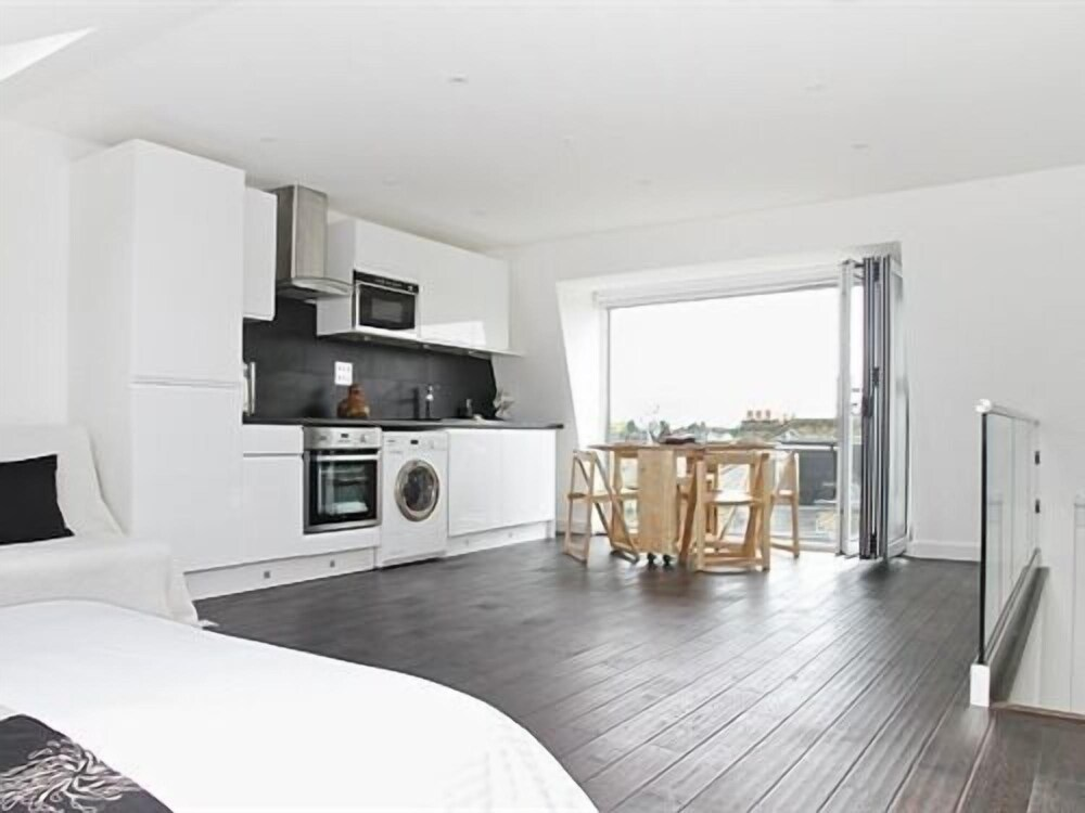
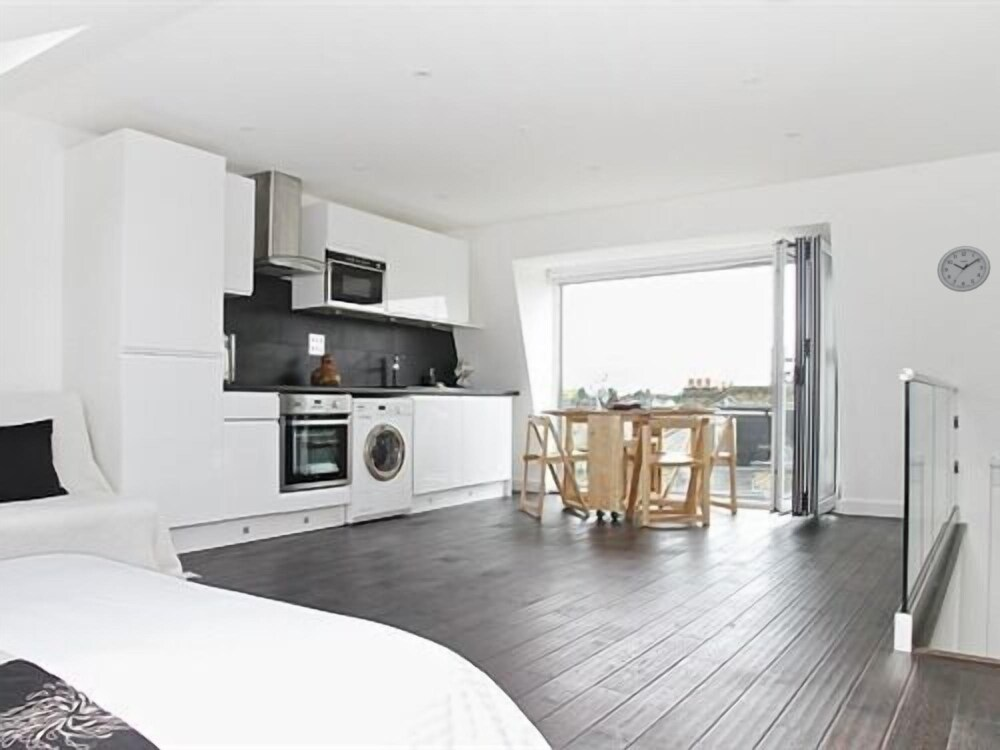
+ wall clock (963, 268)
